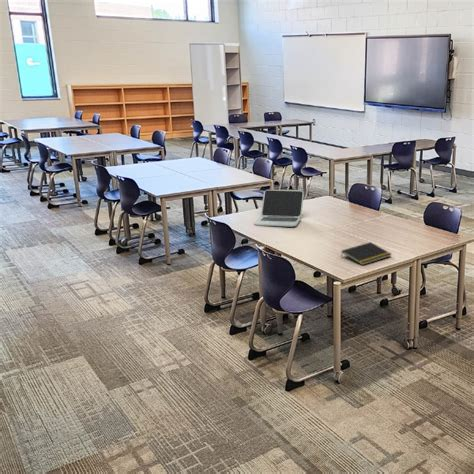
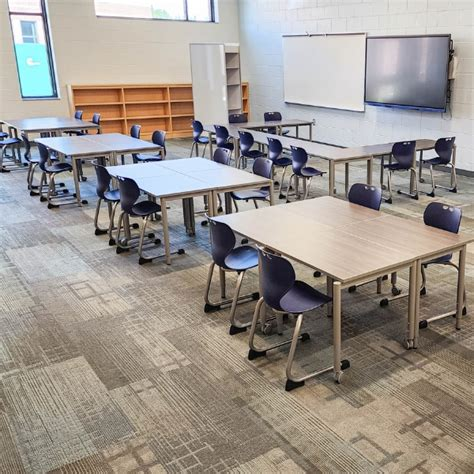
- laptop (279, 207)
- notepad (366, 253)
